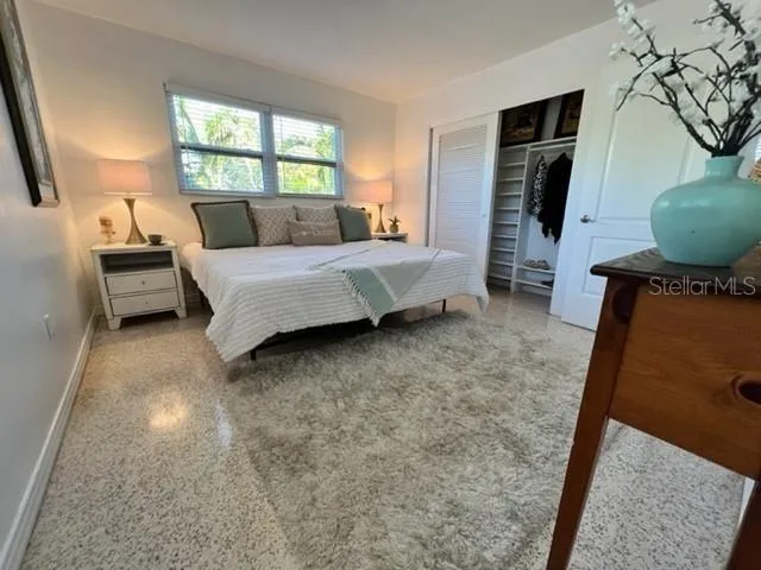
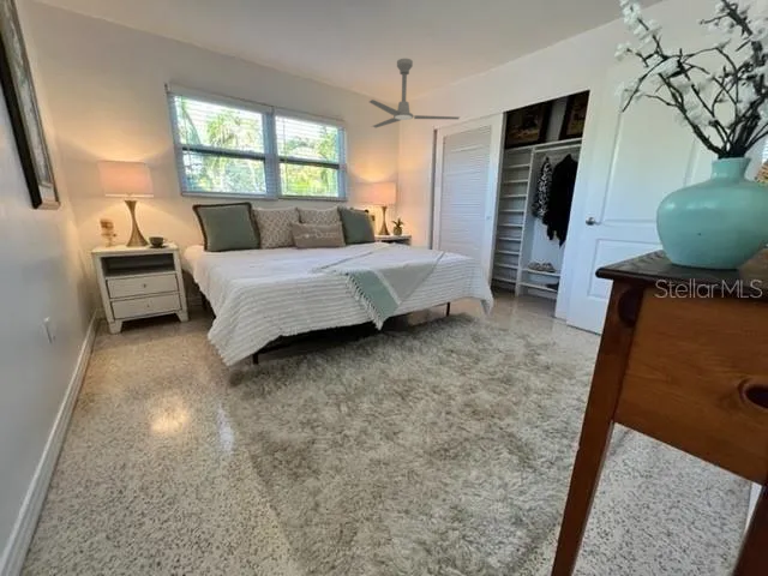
+ ceiling fan (406, 89)
